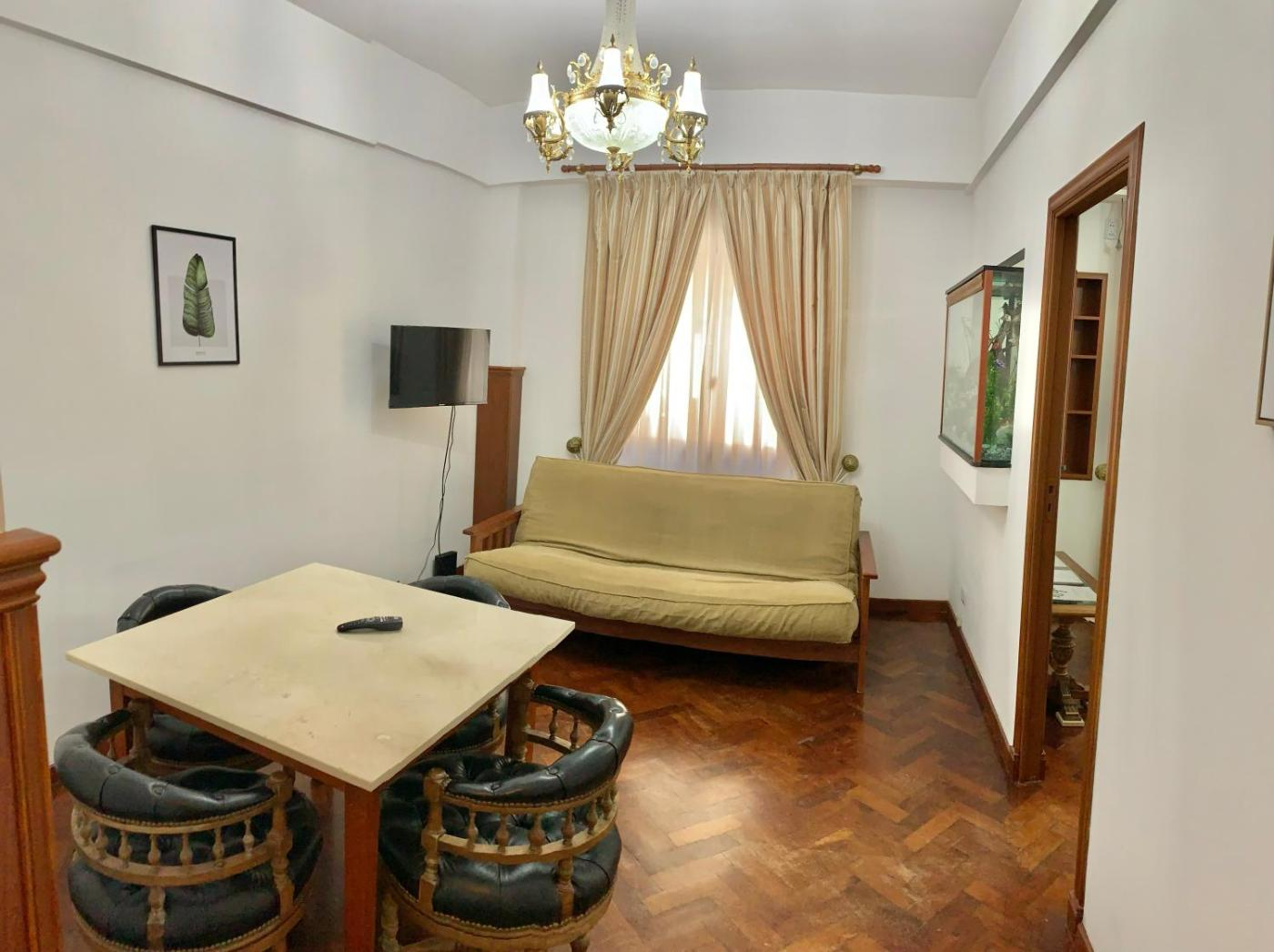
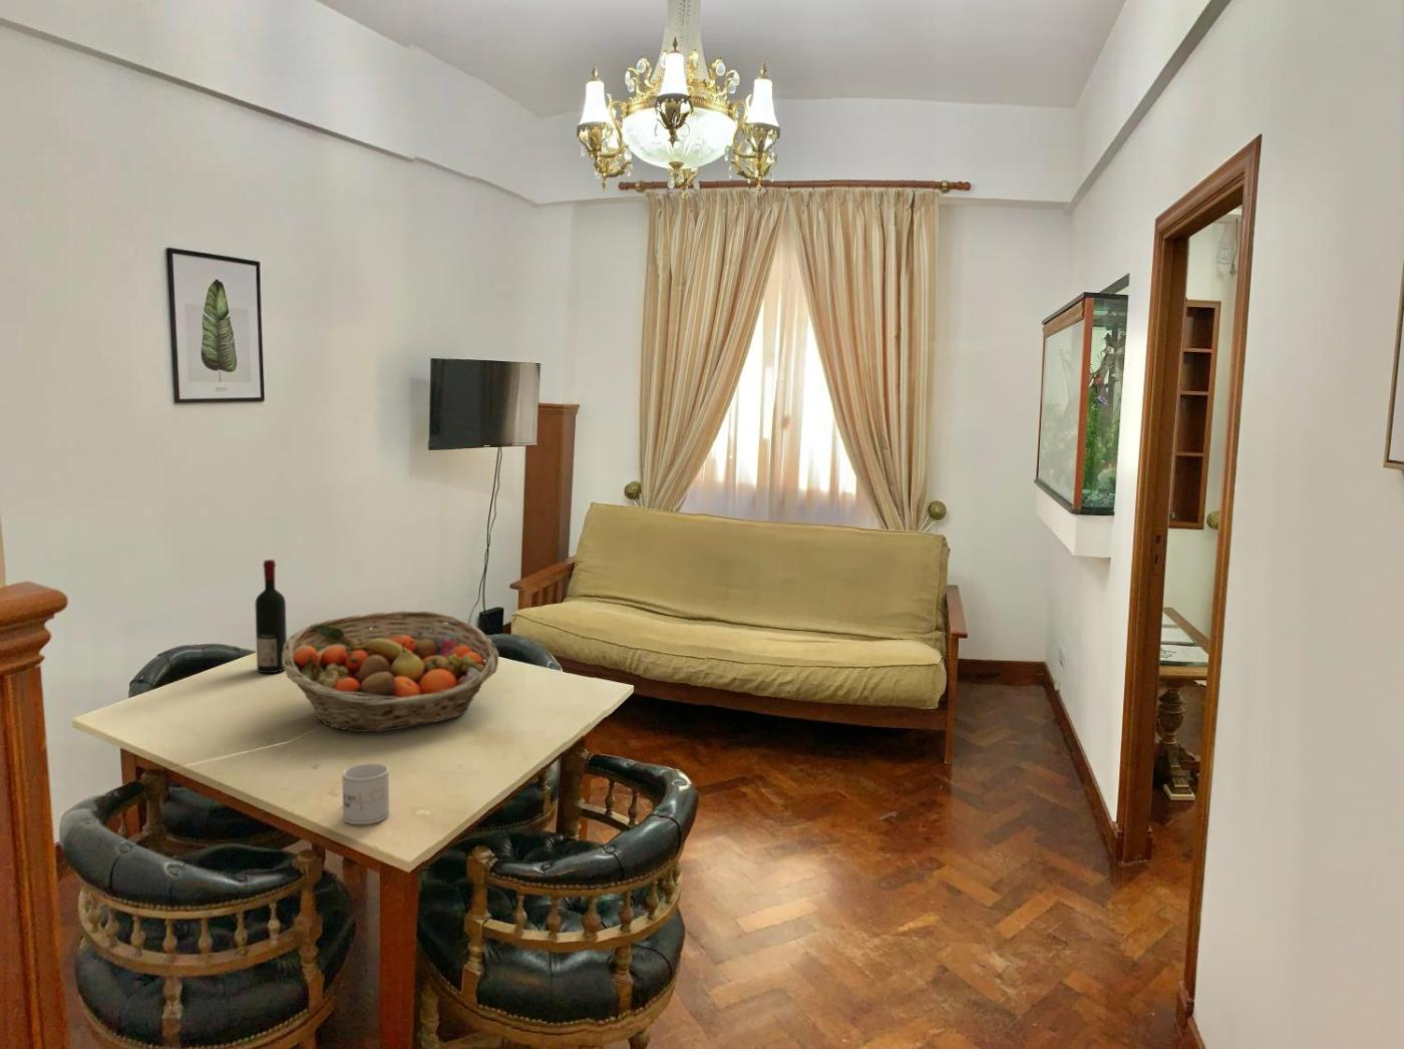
+ alcohol (271, 615)
+ fruit basket (393, 668)
+ mug (363, 789)
